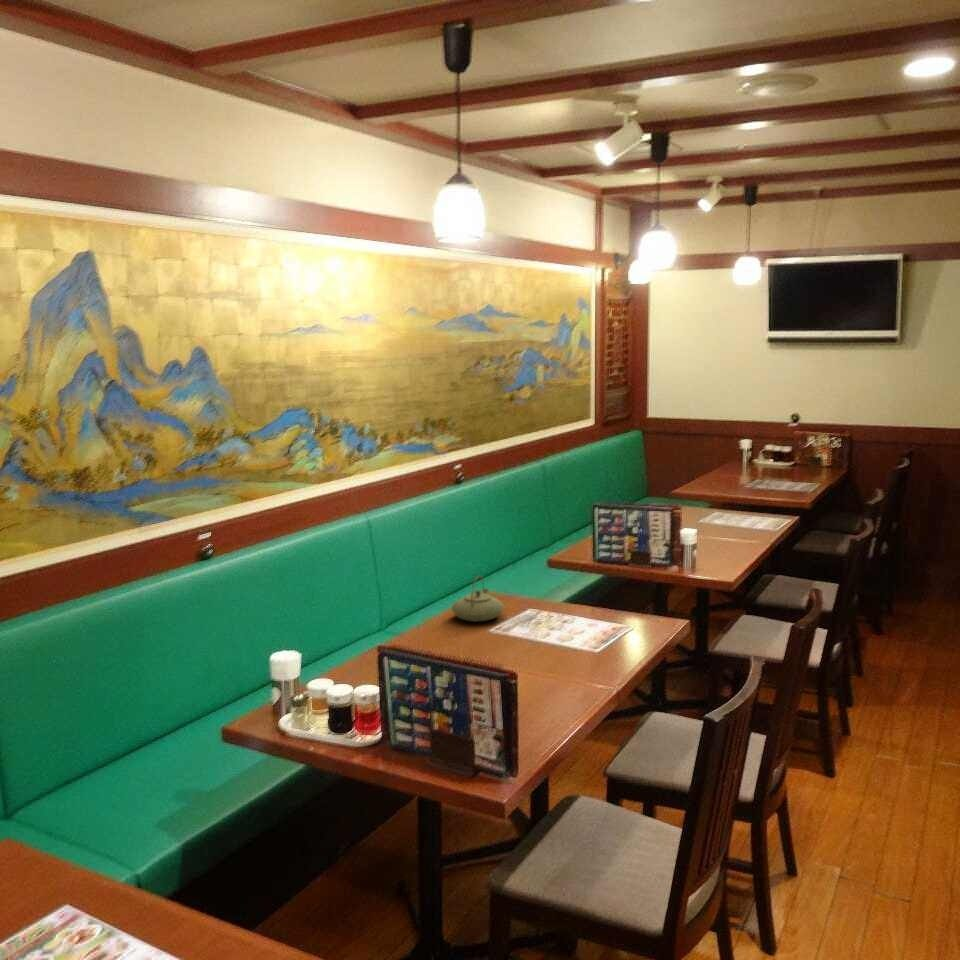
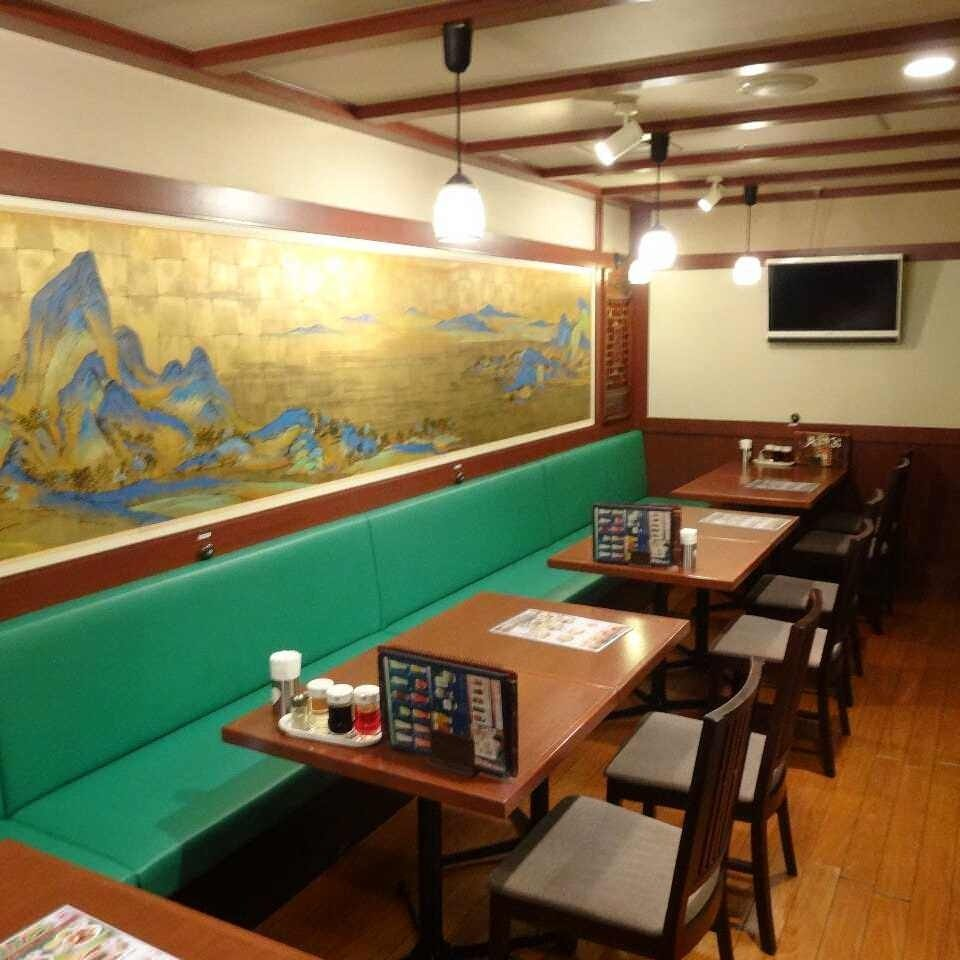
- teapot (479, 595)
